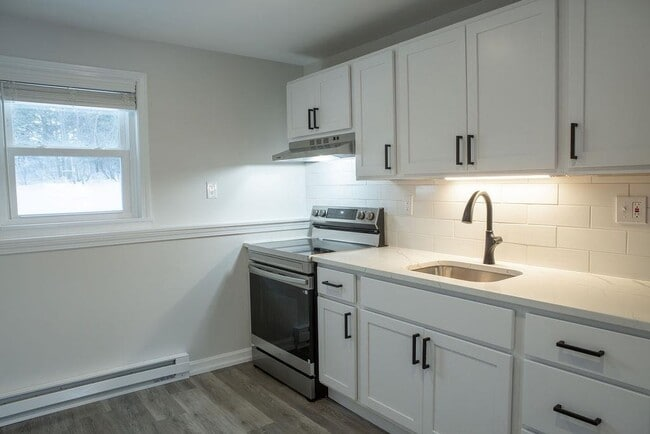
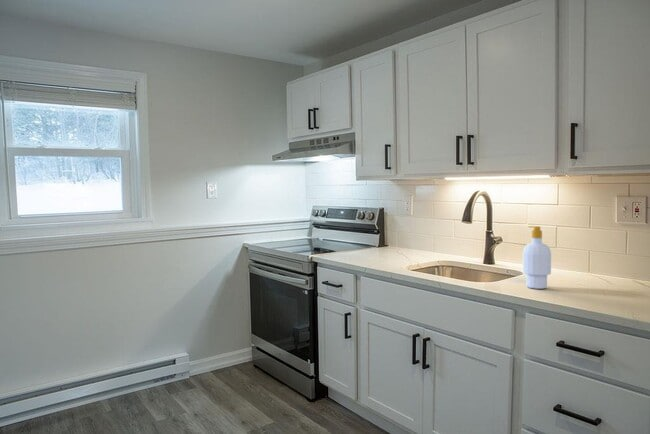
+ soap bottle (536, 256)
